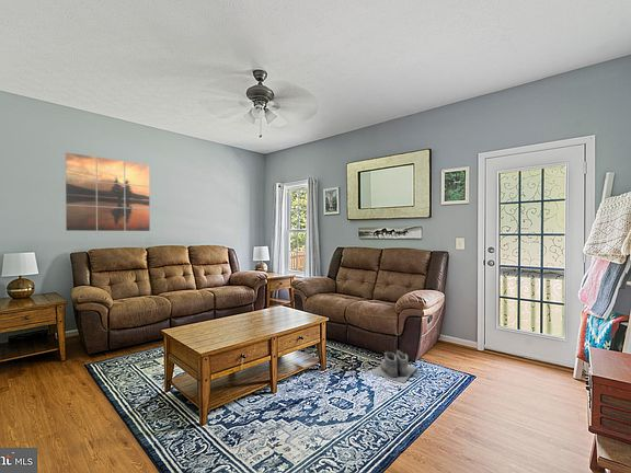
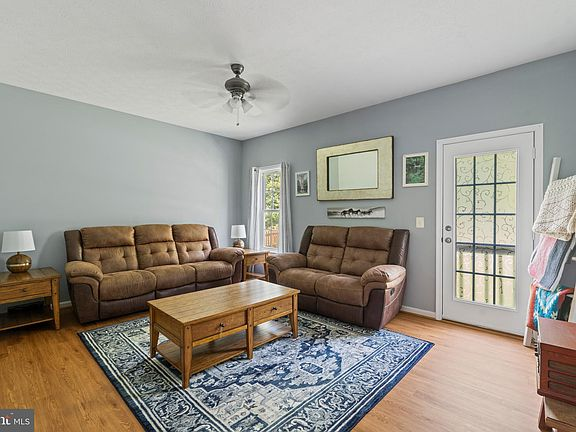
- wall art (111, 195)
- boots (394, 360)
